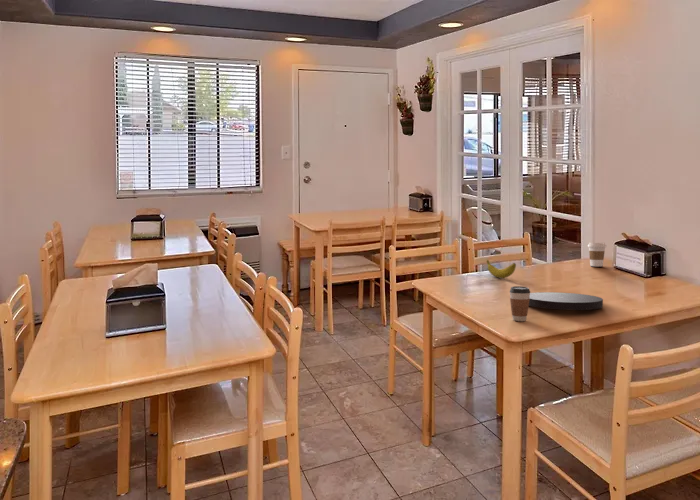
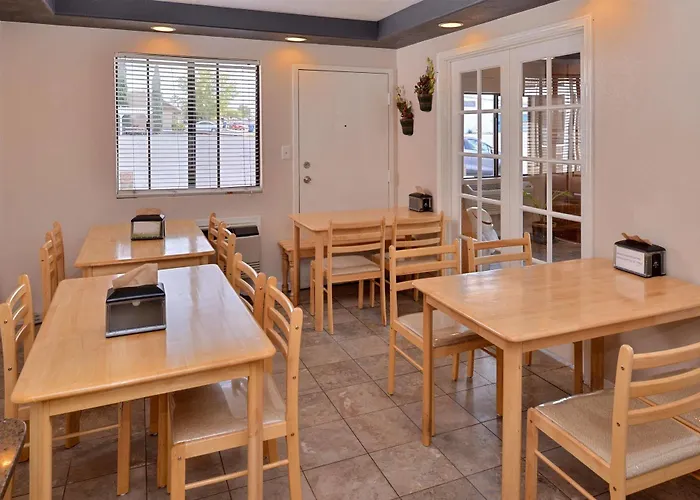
- coffee cup (596, 254)
- coffee cup (519, 303)
- plate (561, 300)
- banana (500, 269)
